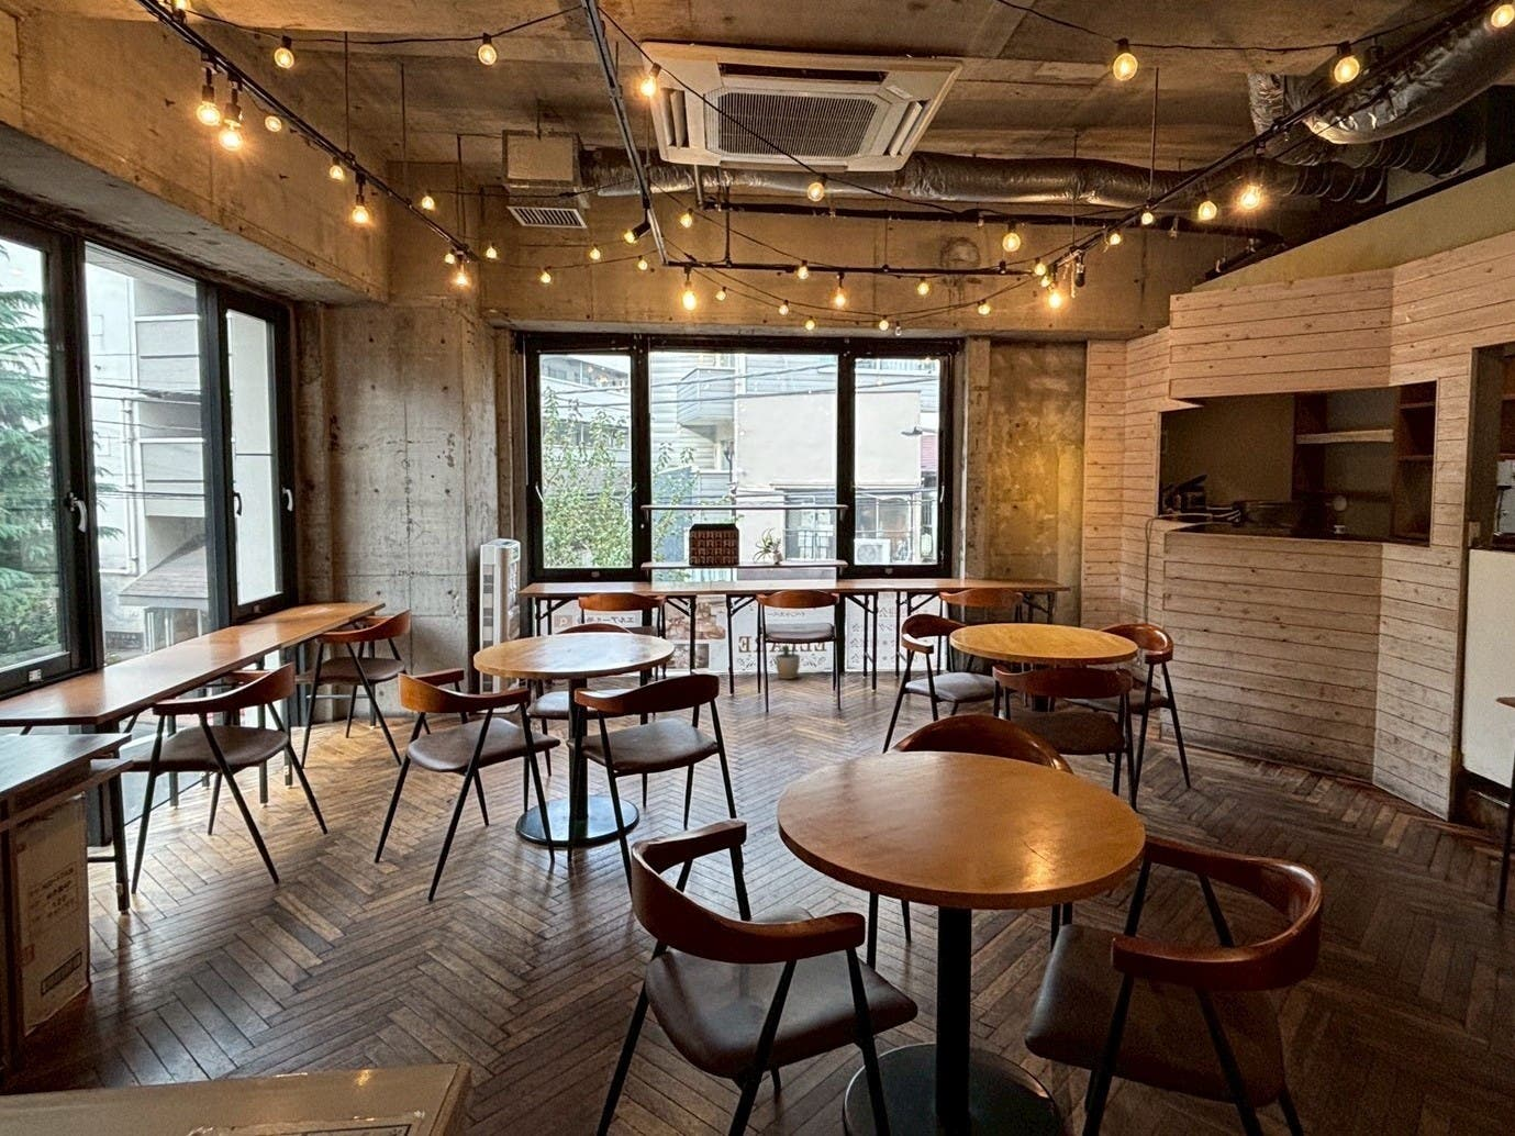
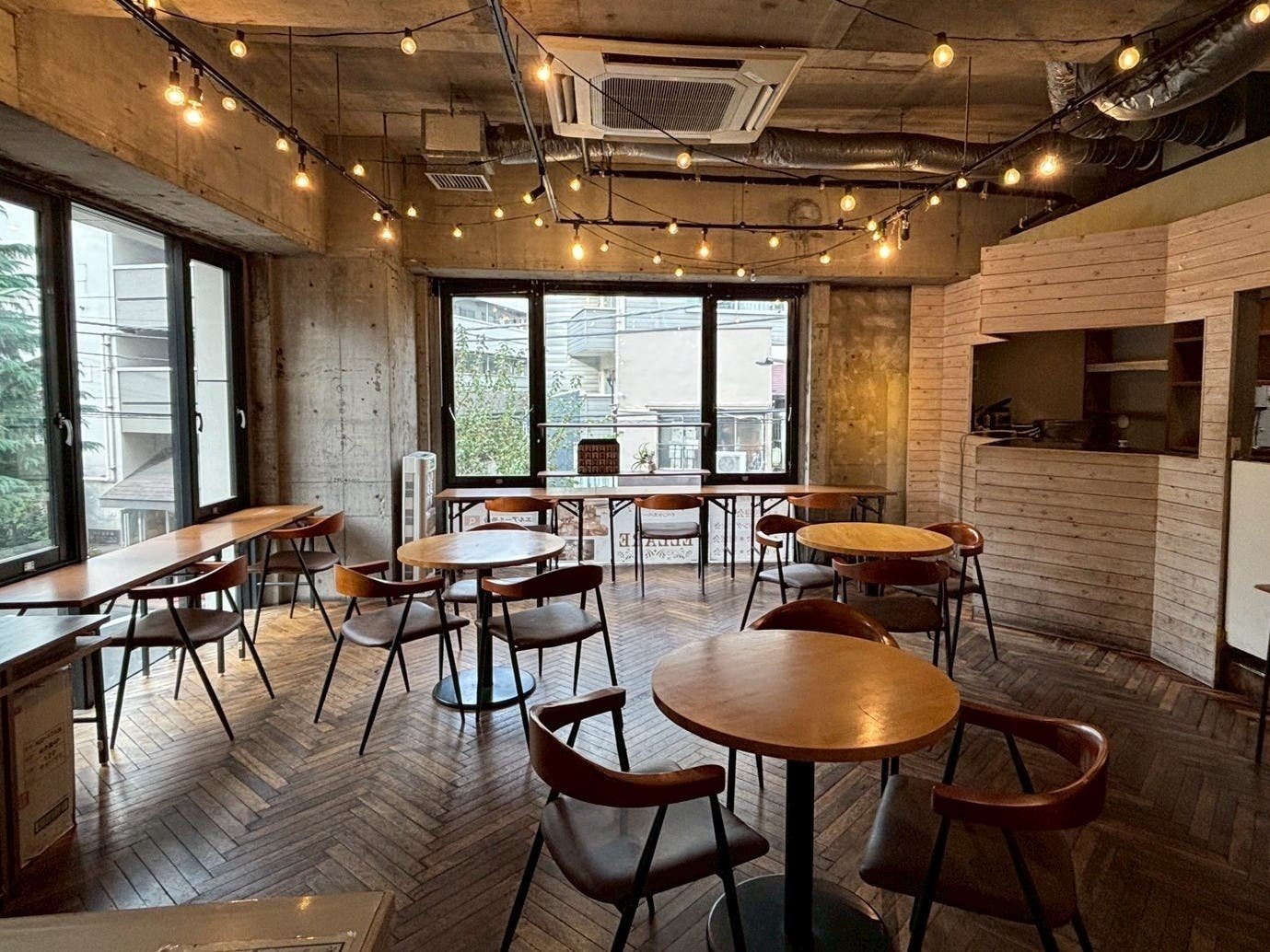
- potted plant (786, 654)
